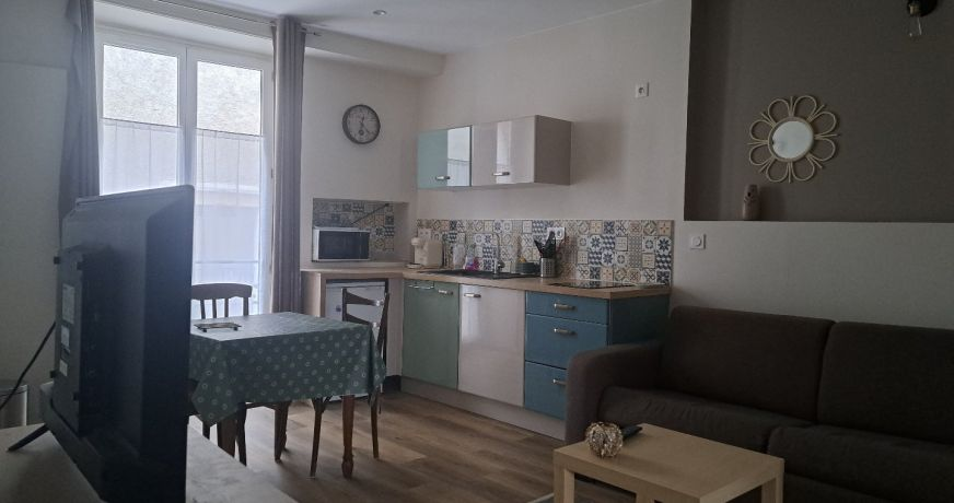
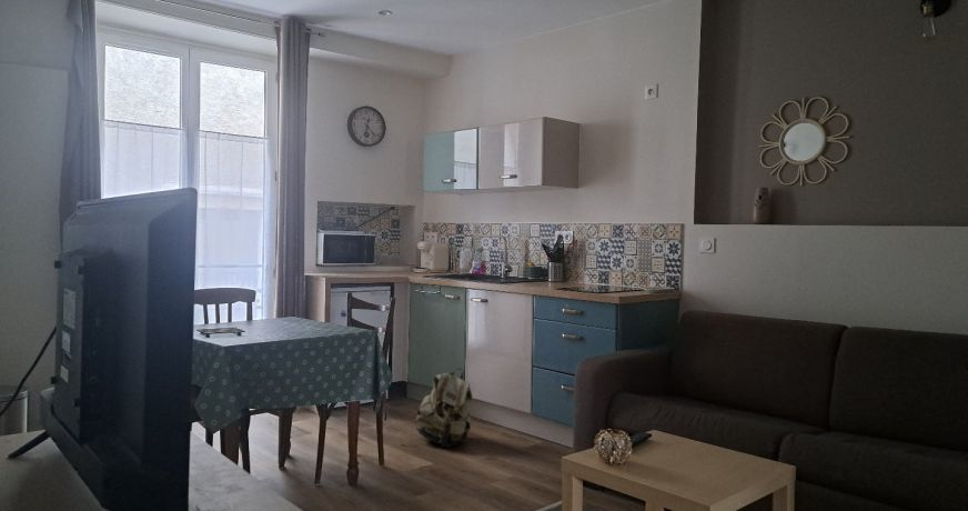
+ backpack (443, 404)
